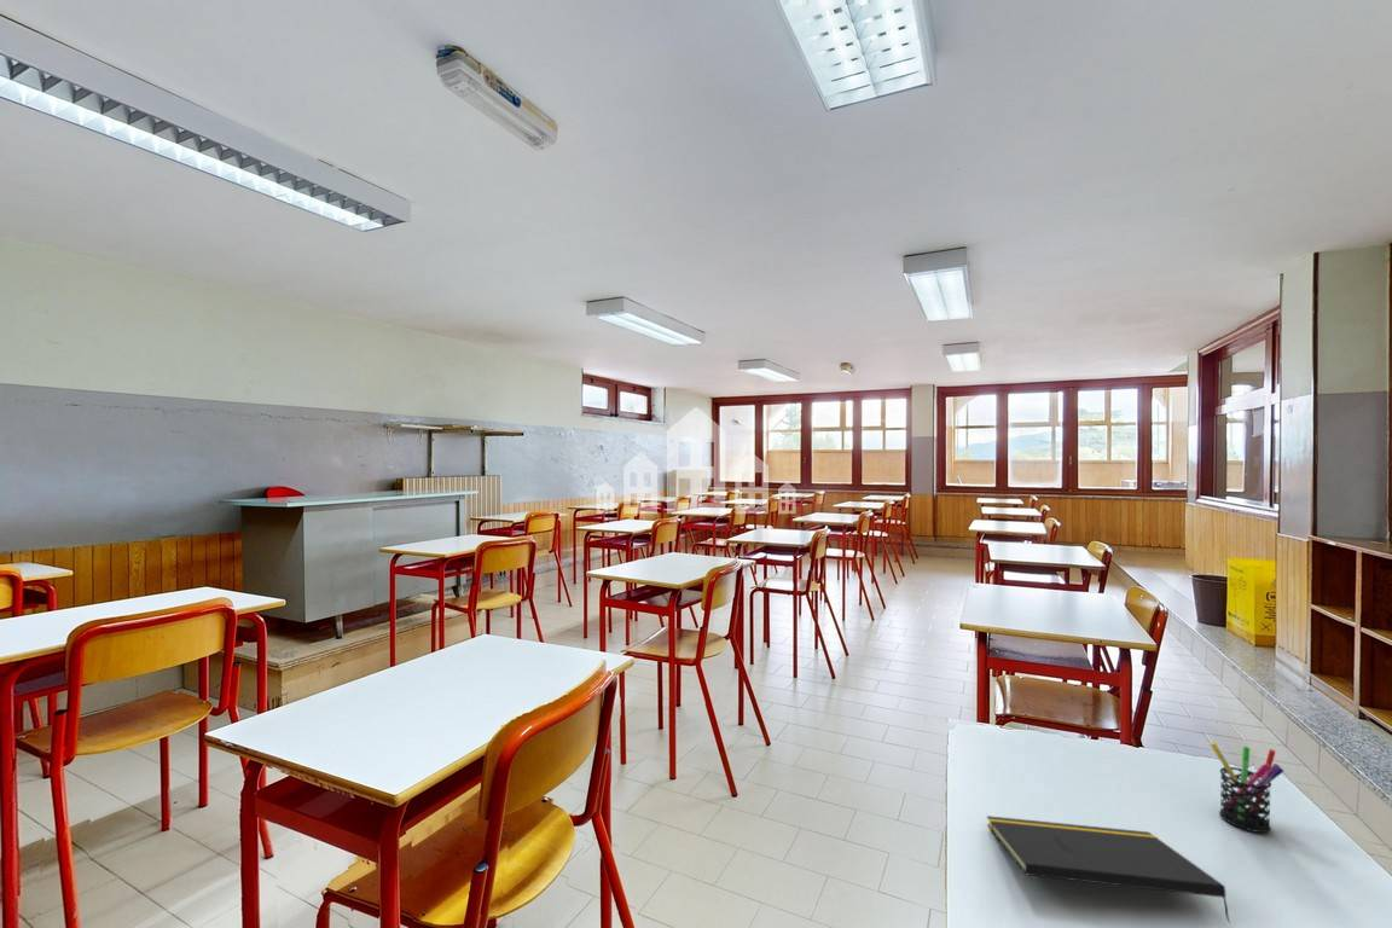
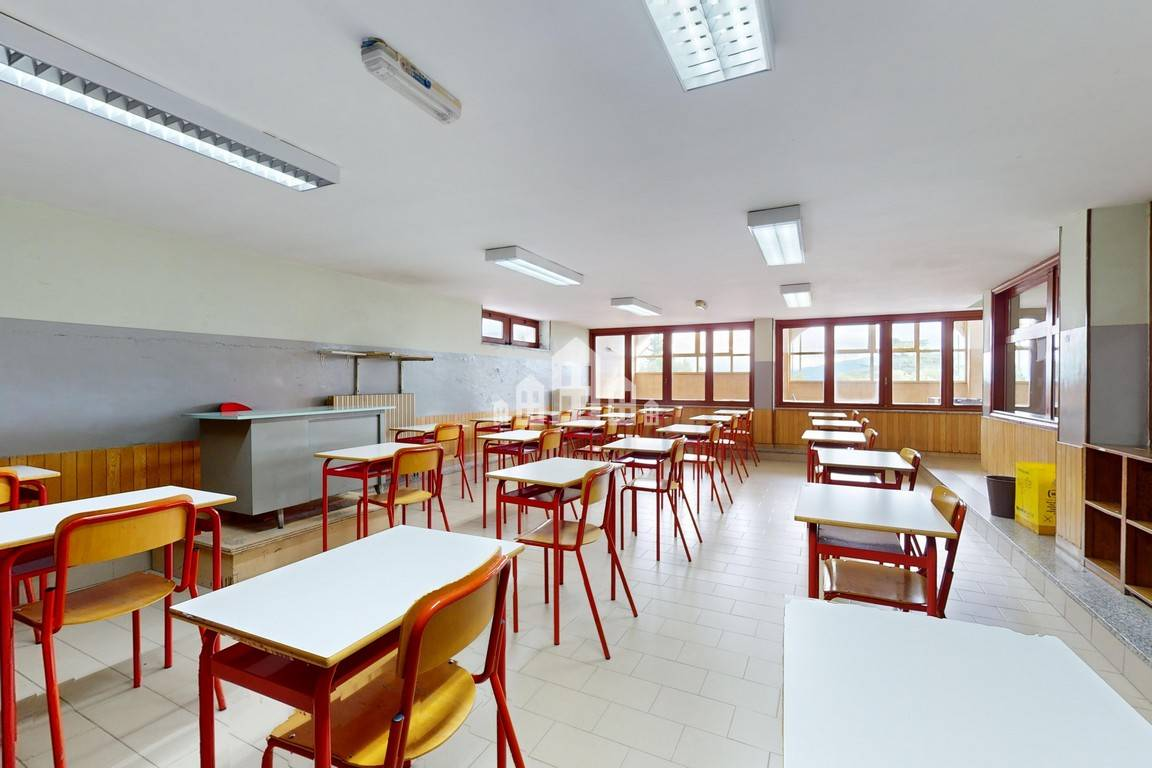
- pen holder (1247, 781)
- notepad (1091, 852)
